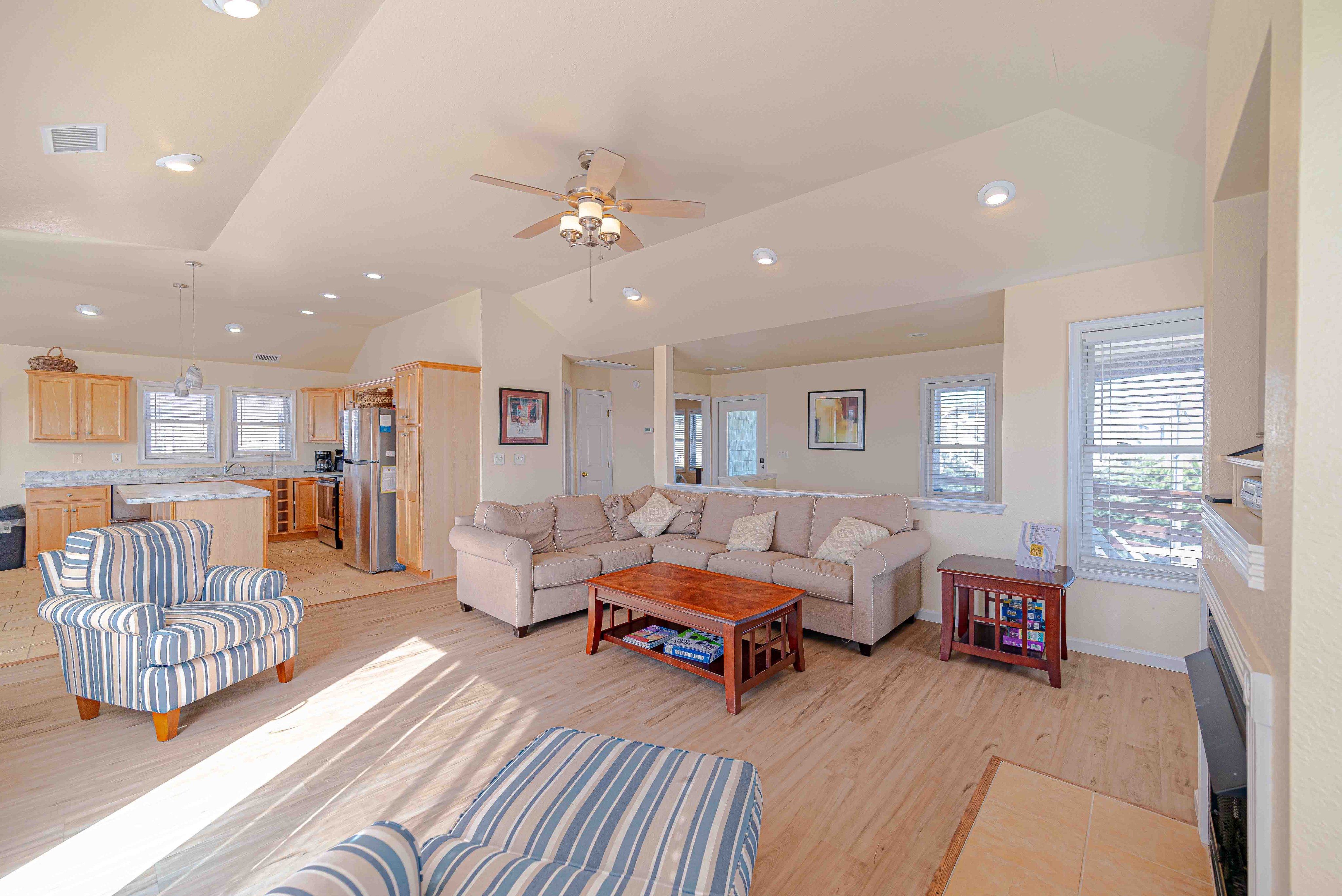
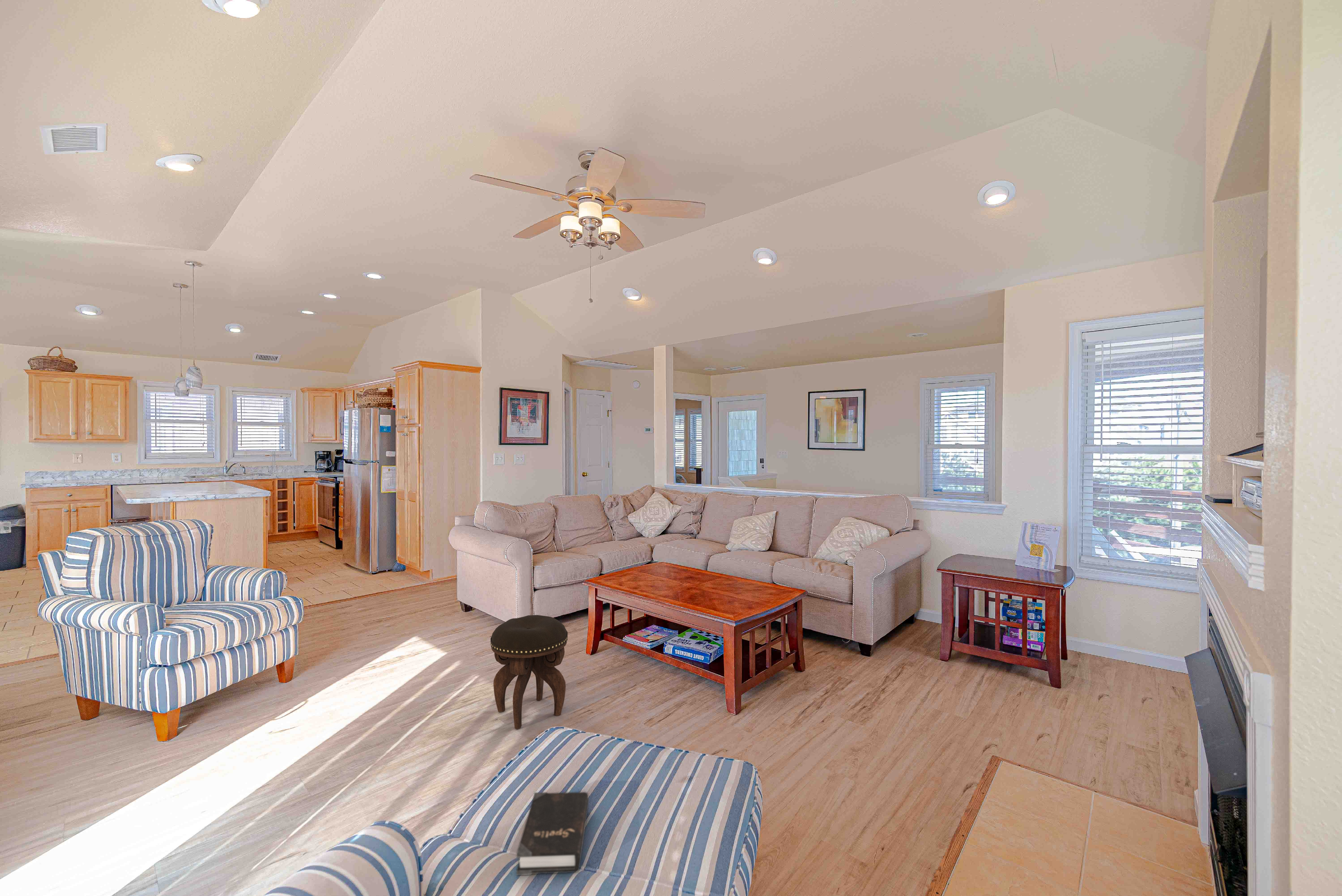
+ footstool (529, 667)
+ hardback book (555, 829)
